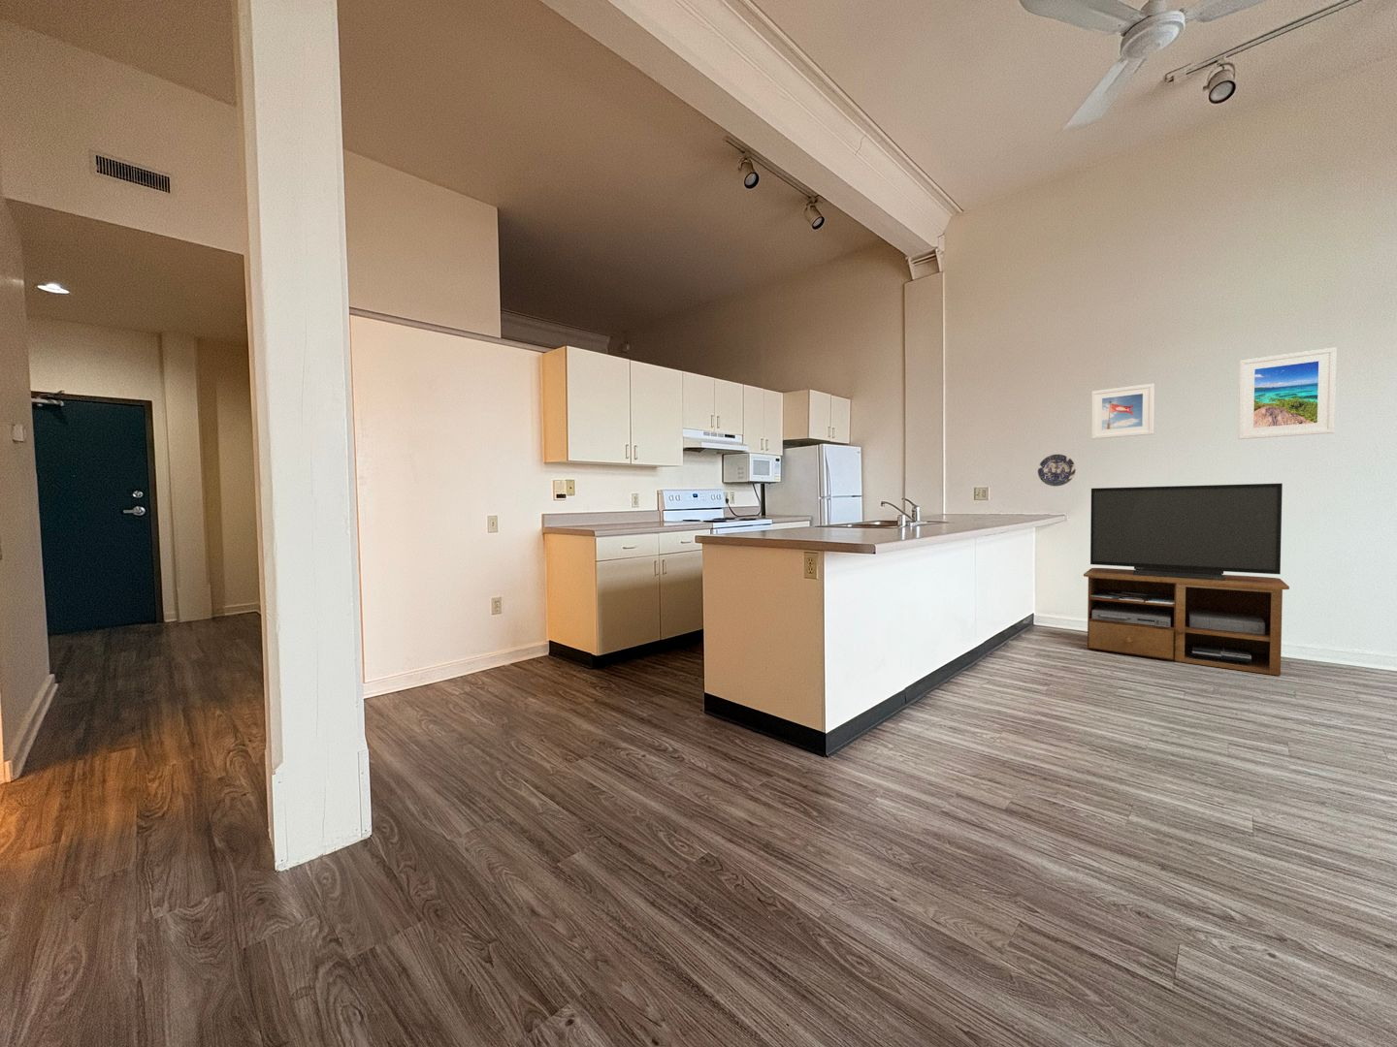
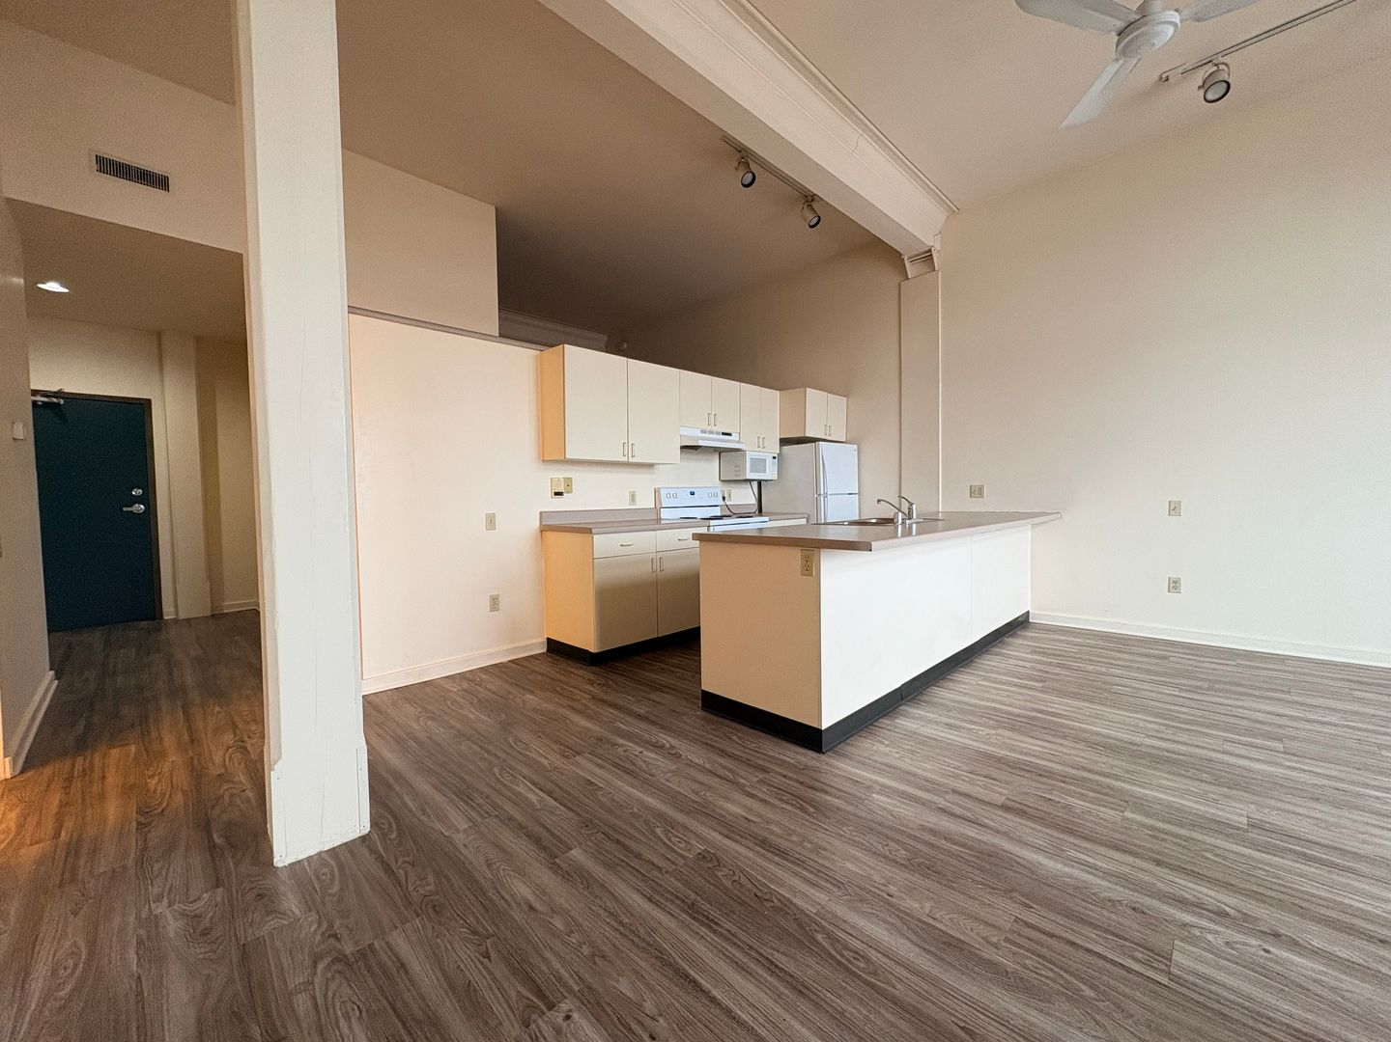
- tv stand (1177, 570)
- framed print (1285, 395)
- plate (1056, 471)
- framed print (1122, 412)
